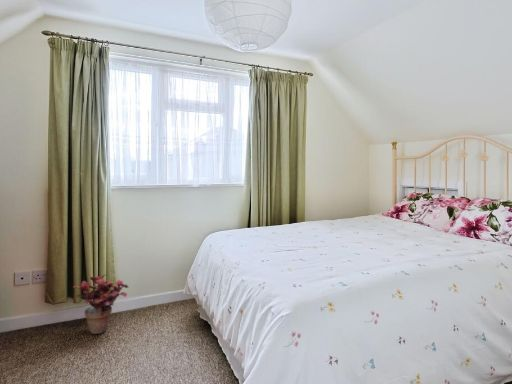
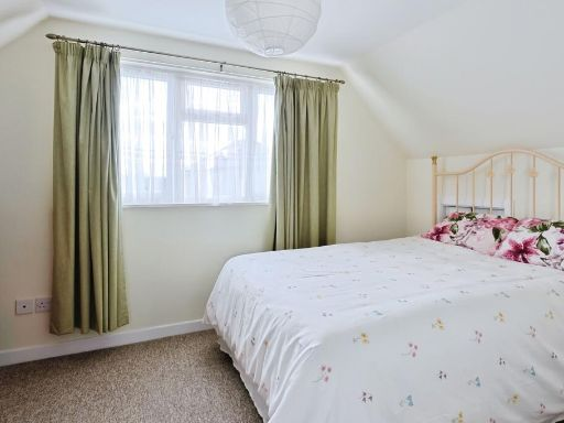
- potted plant (102, 304)
